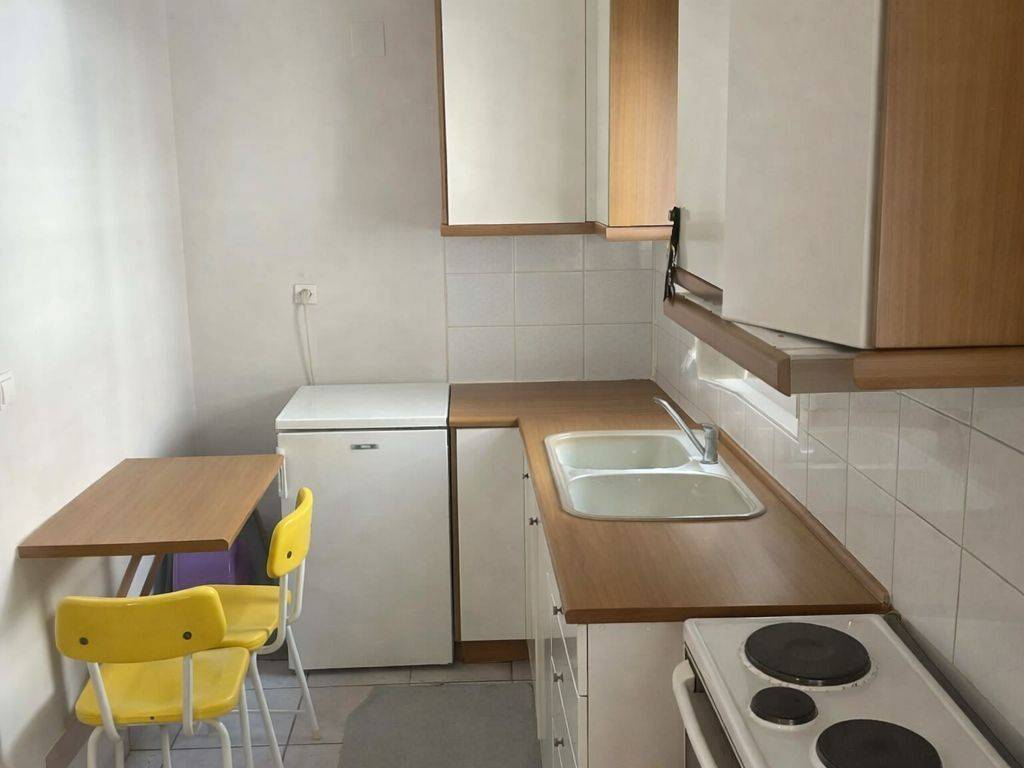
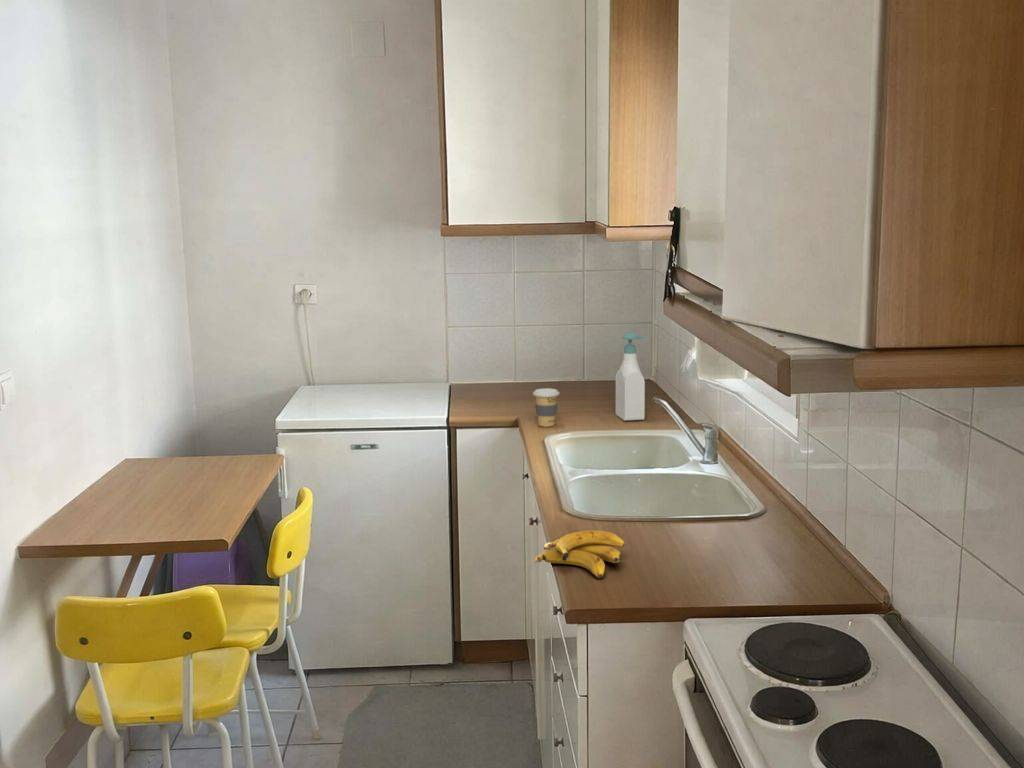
+ coffee cup (546, 407)
+ soap bottle (632, 374)
+ banana (581, 552)
